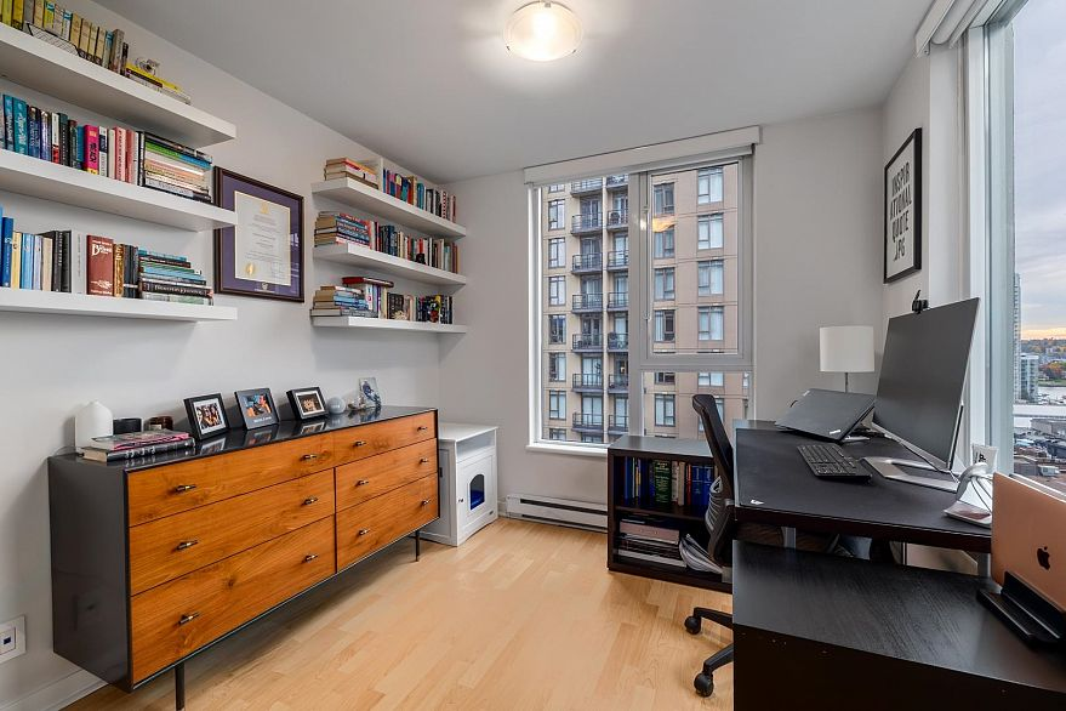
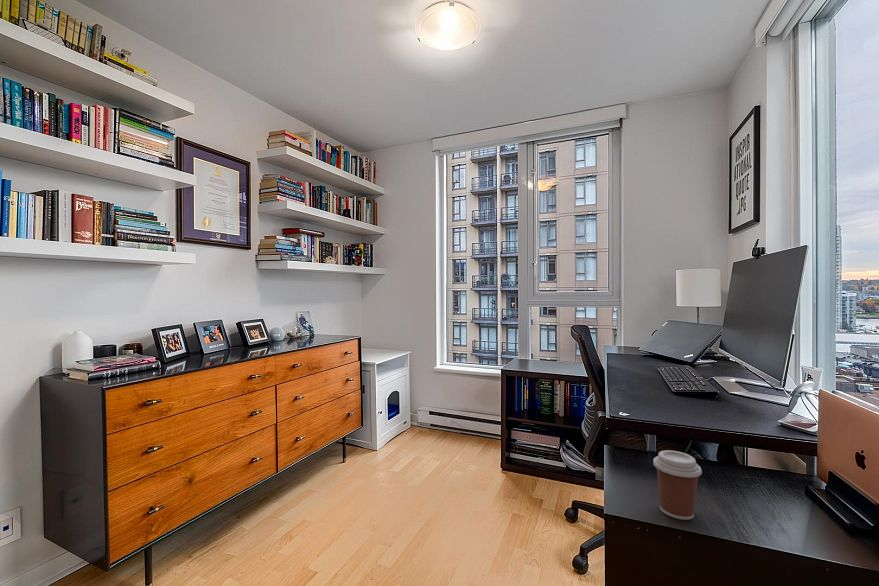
+ coffee cup (676, 483)
